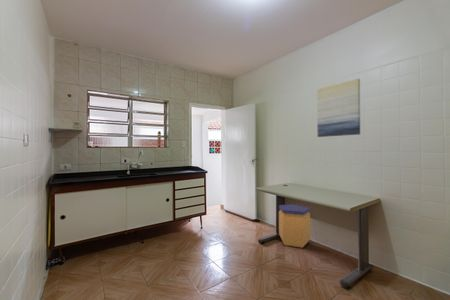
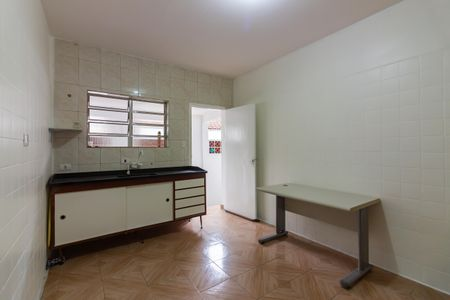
- trash can (293, 225)
- wall art (337, 110)
